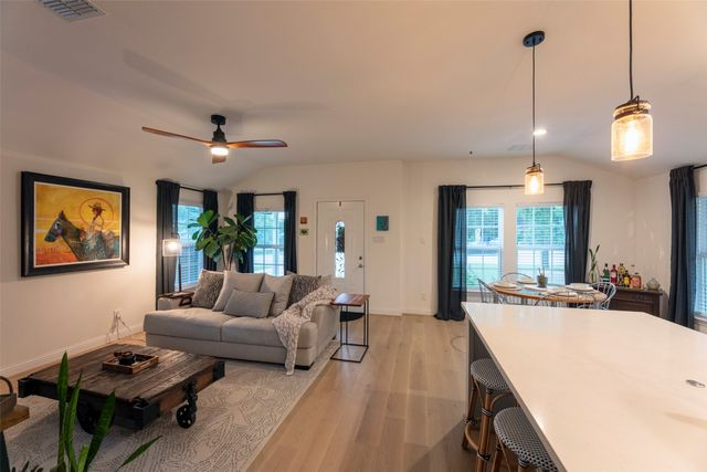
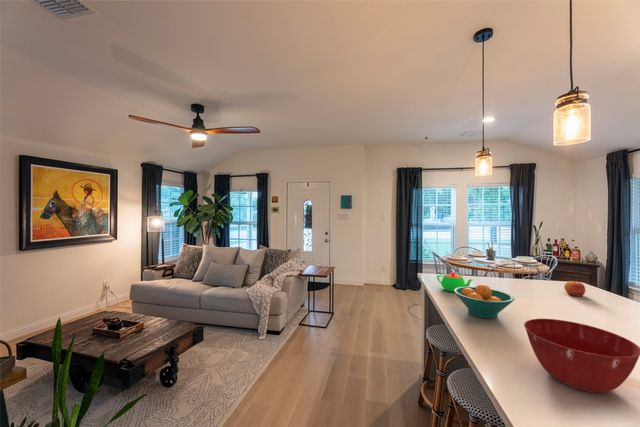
+ mixing bowl (576, 357)
+ fruit bowl (482, 299)
+ apple (574, 287)
+ teapot (454, 281)
